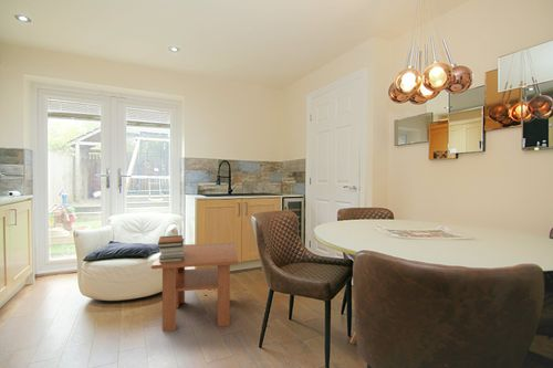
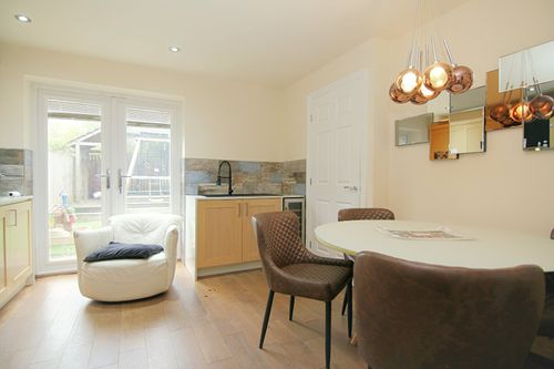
- book stack (171, 248)
- coffee table (199, 282)
